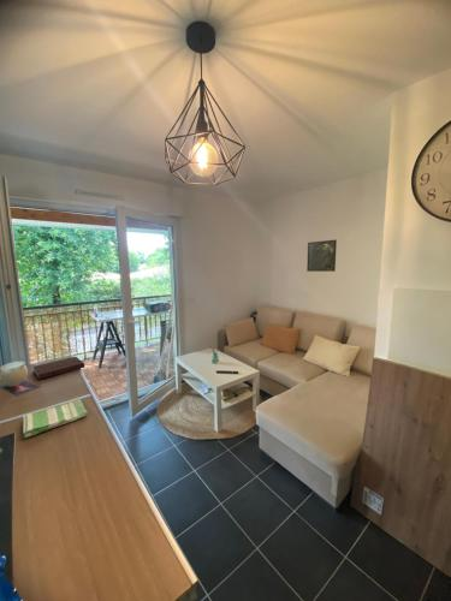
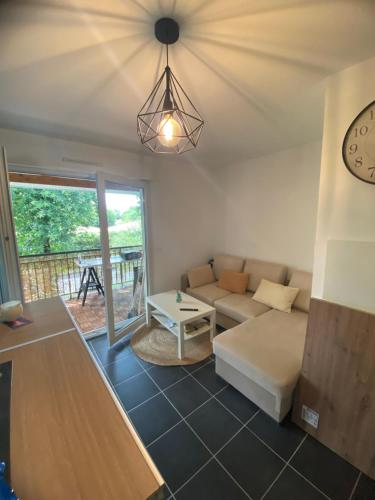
- dish towel (55, 415)
- notebook (59, 367)
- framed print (320, 256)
